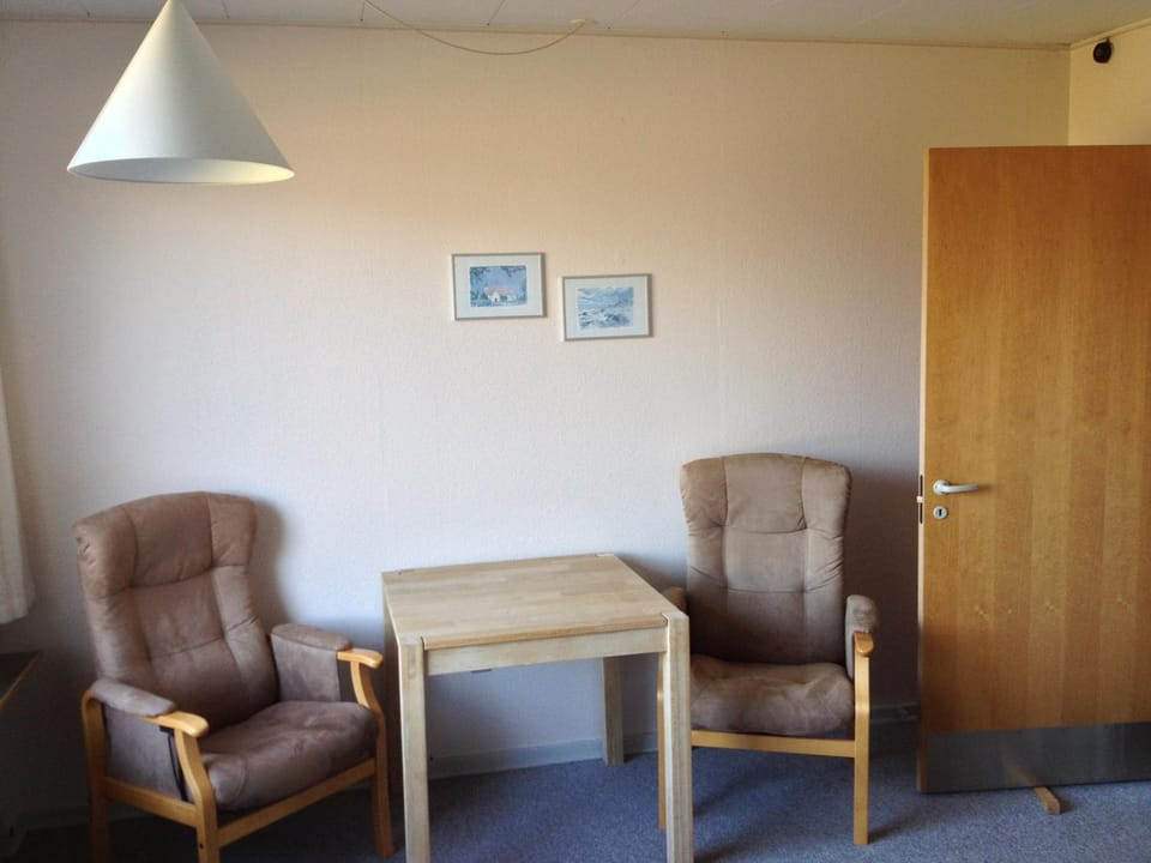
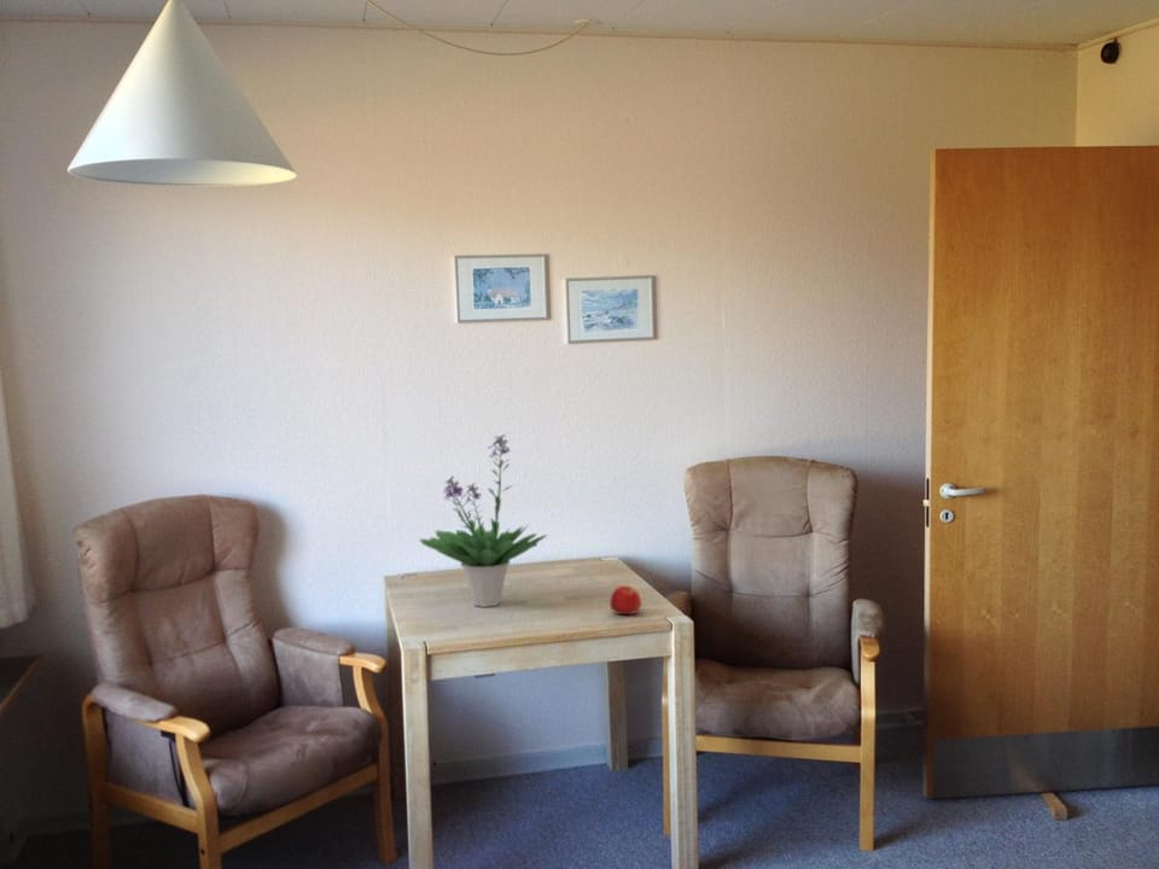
+ apple (625, 599)
+ potted plant (483, 521)
